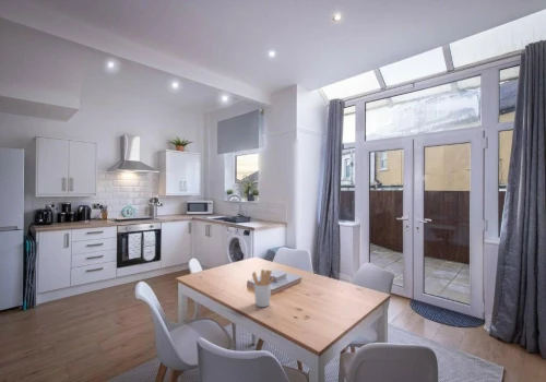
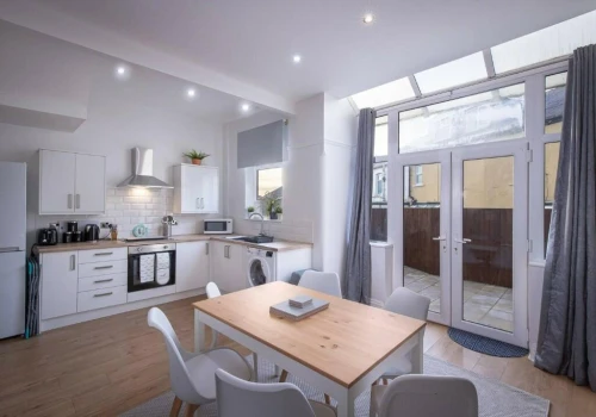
- utensil holder (263, 286)
